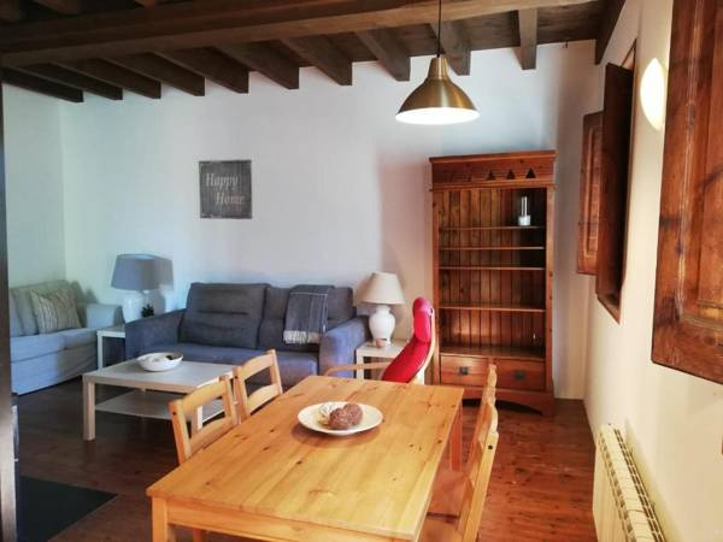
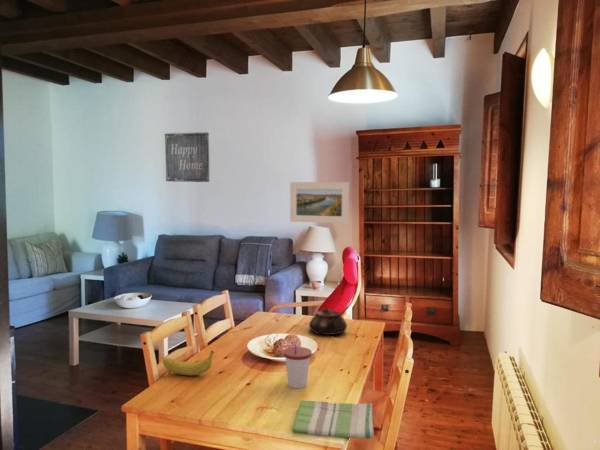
+ cup (297, 363)
+ dish towel (334, 417)
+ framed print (318, 202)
+ fruit (188, 363)
+ teapot (328, 320)
